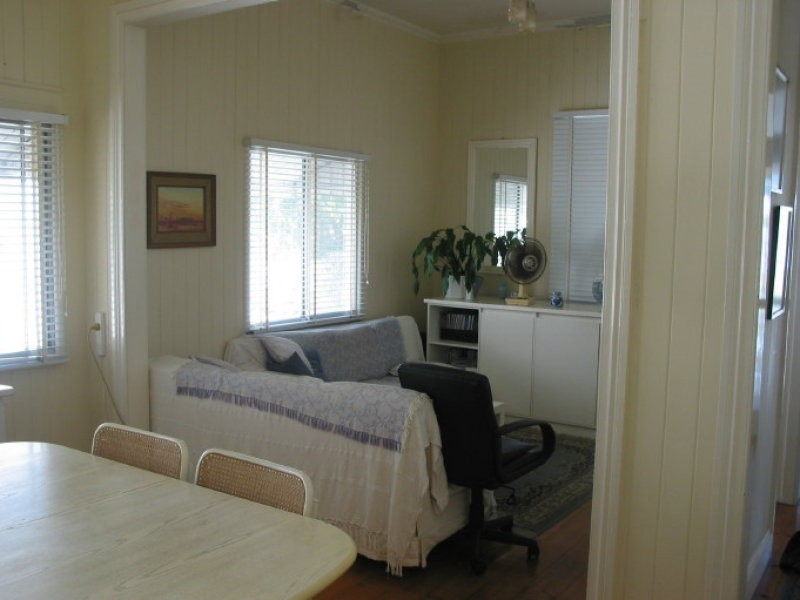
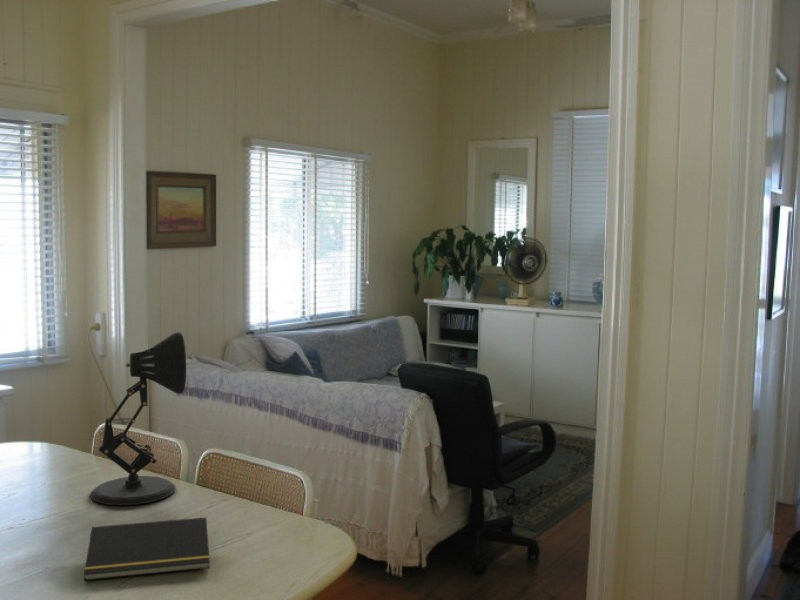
+ desk lamp (136, 412)
+ notepad (149, 546)
